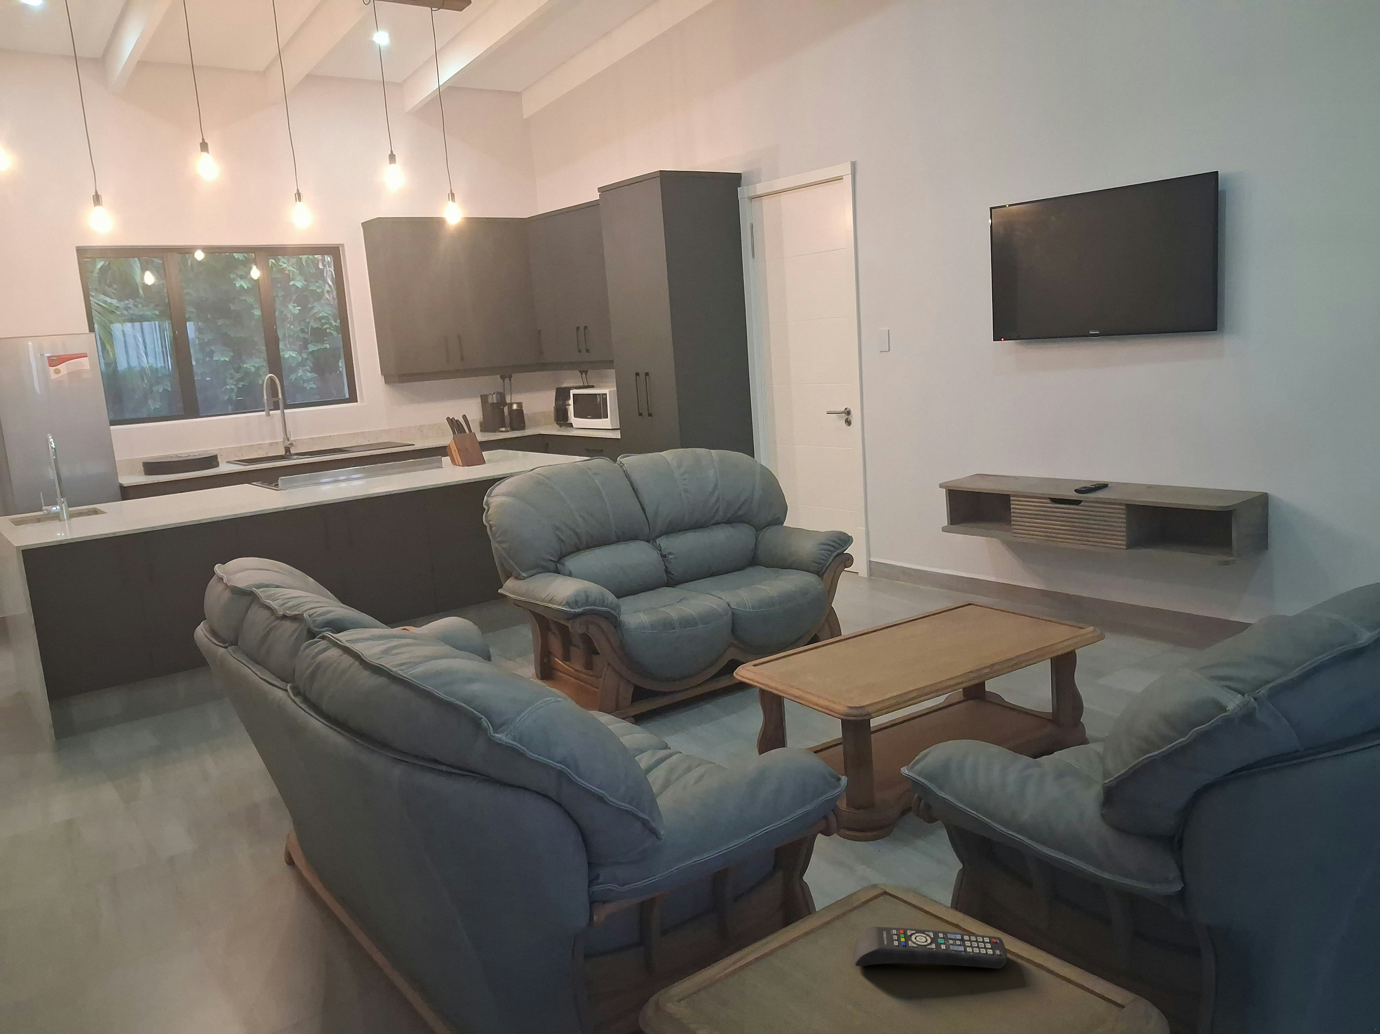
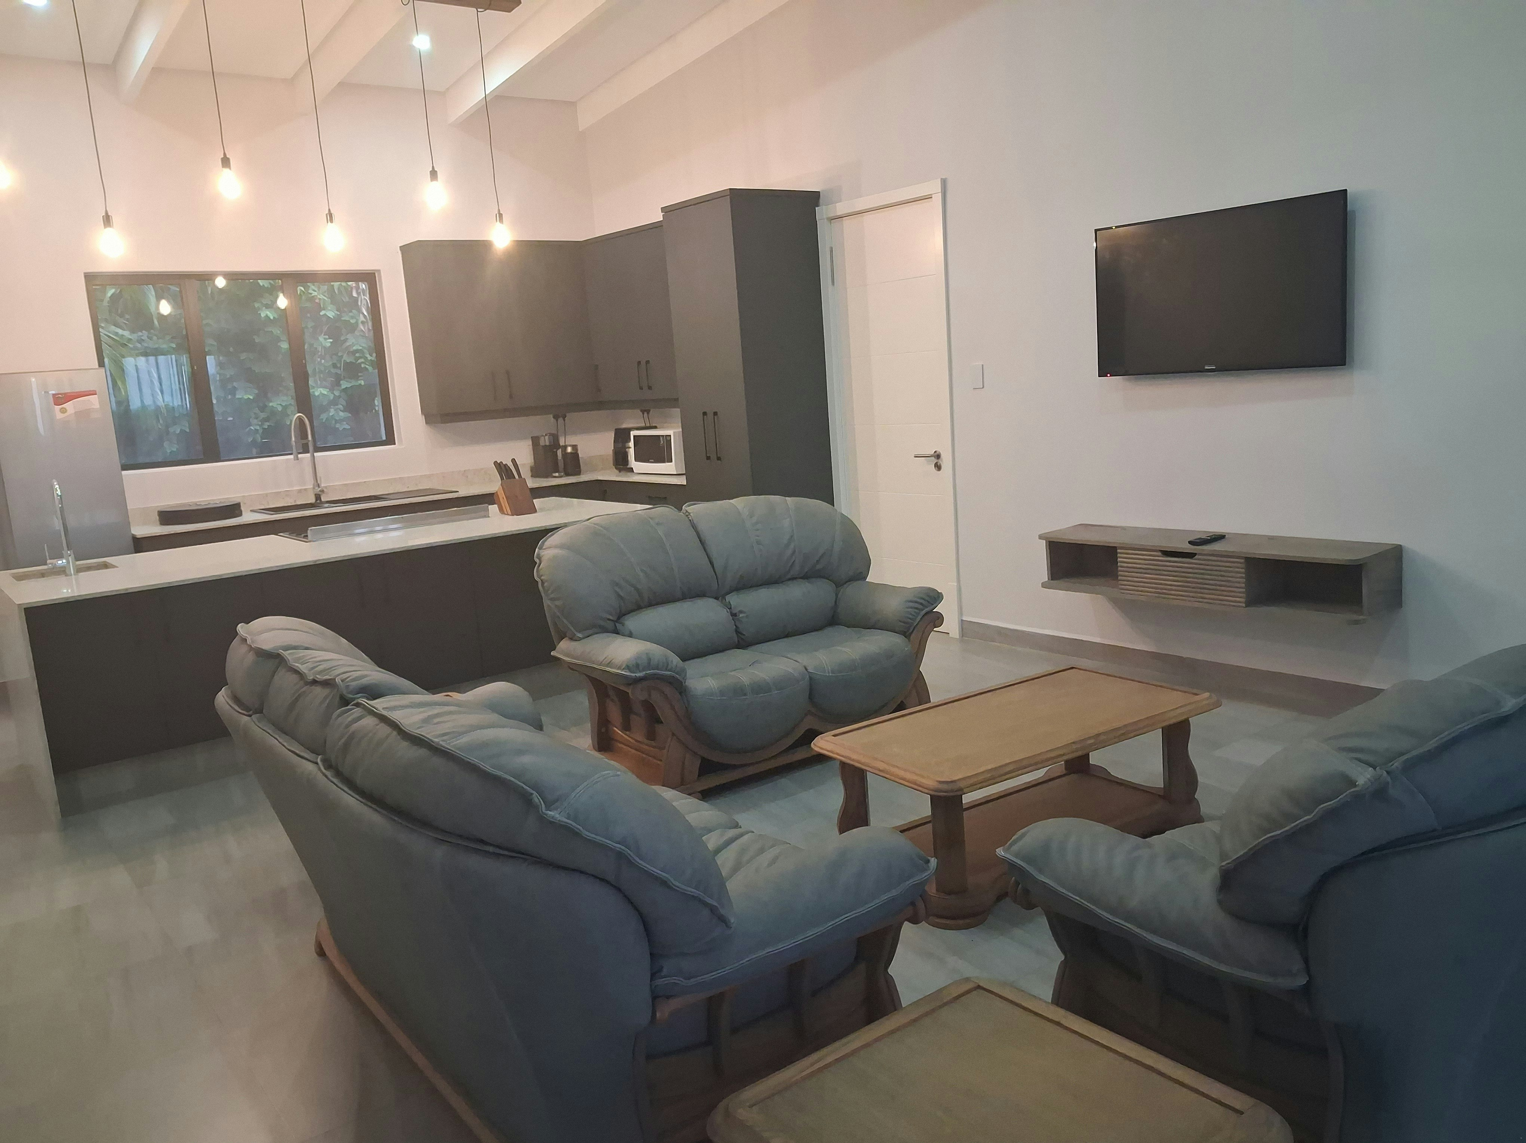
- remote control (929, 948)
